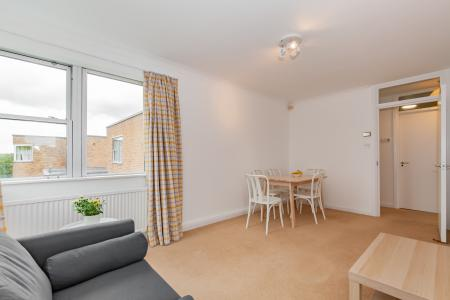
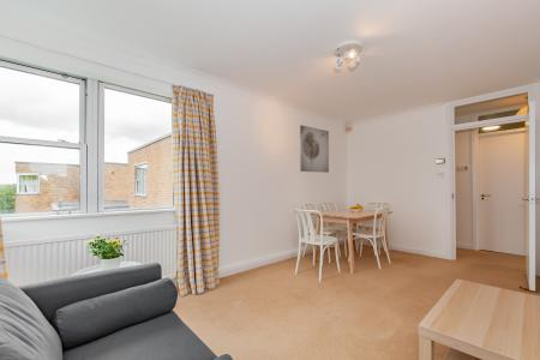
+ wall art (314, 150)
